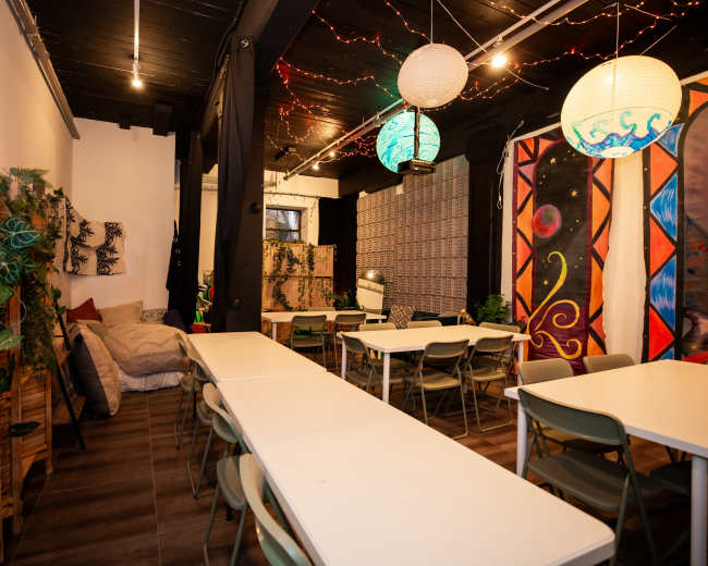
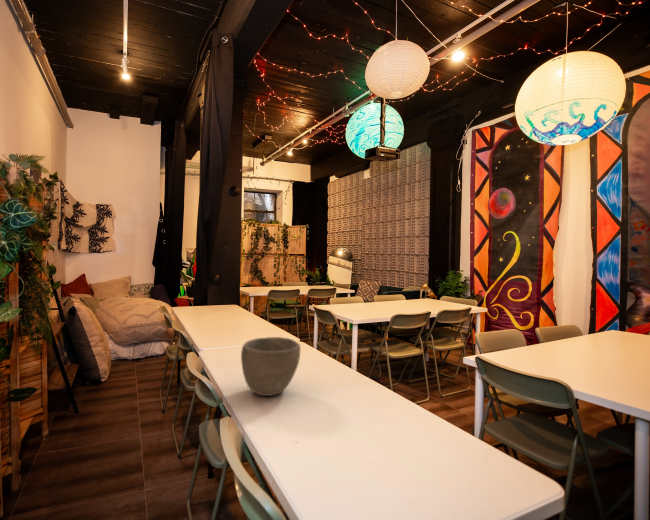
+ bowl (270, 367)
